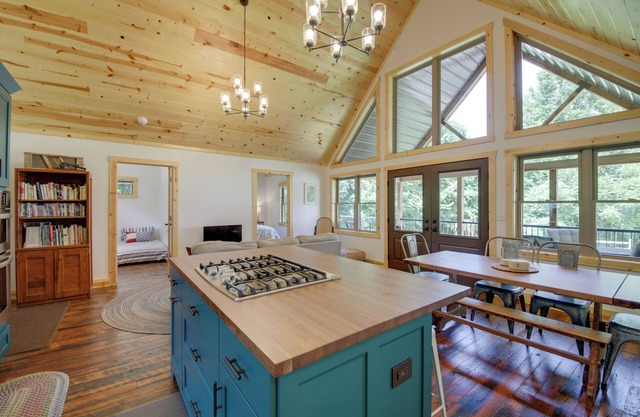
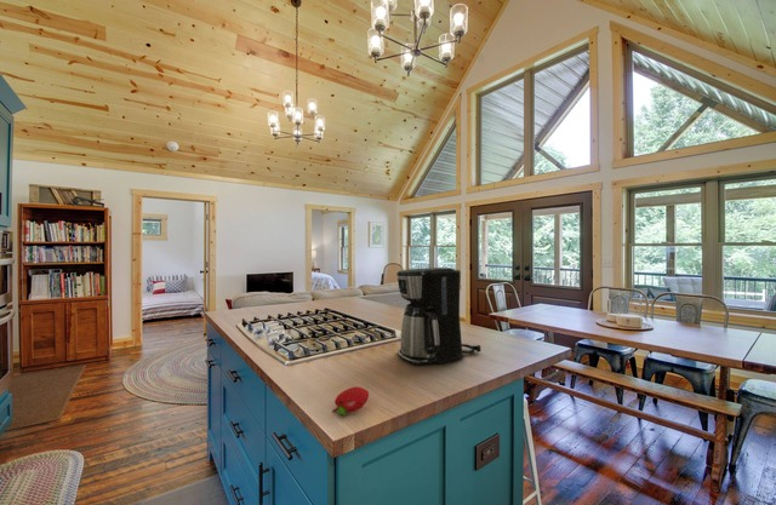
+ coffee maker (440, 312)
+ fruit (349, 398)
